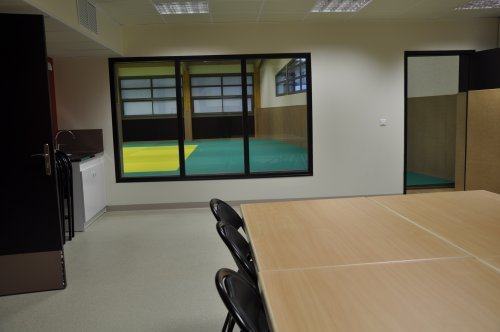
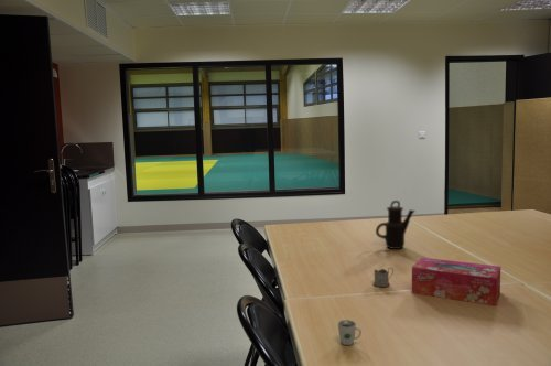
+ tissue box (455, 279)
+ teapot (395, 224)
+ tea glass holder (382, 273)
+ cup (349, 326)
